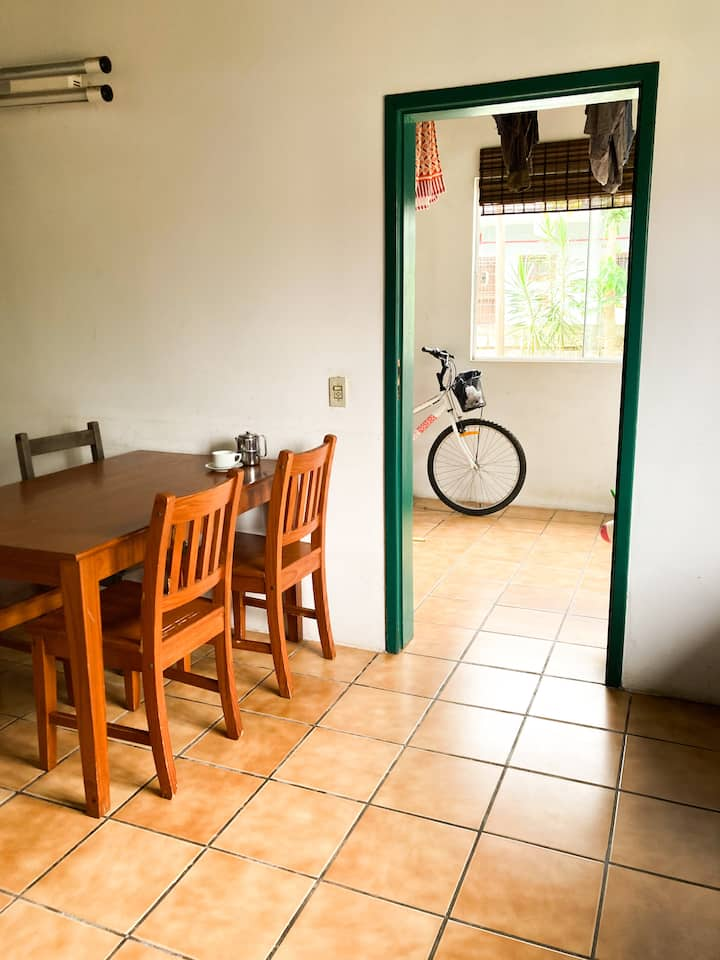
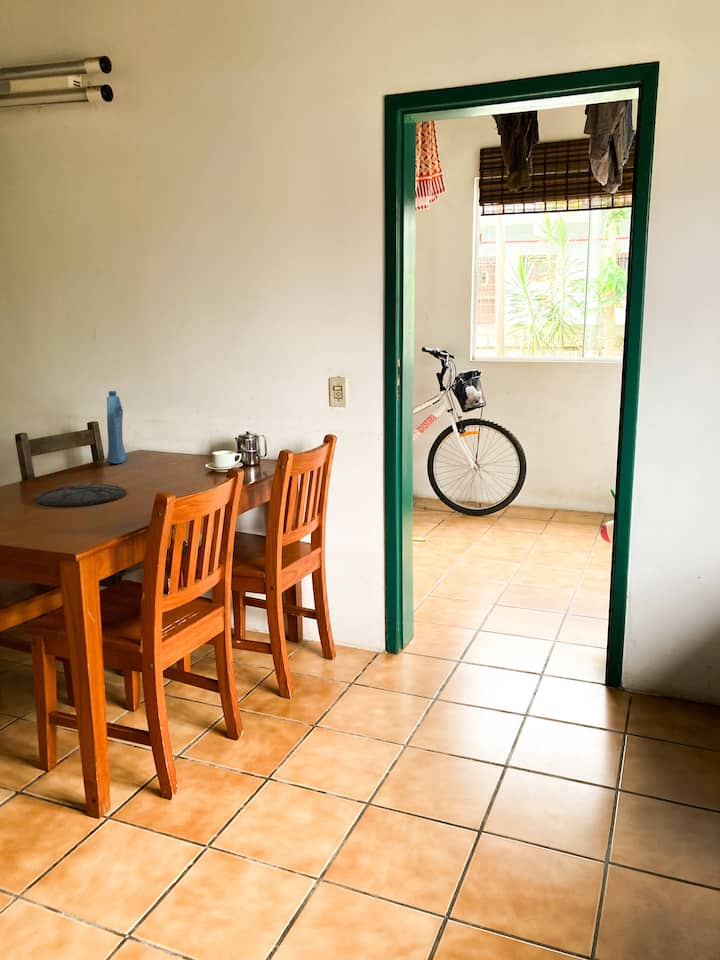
+ plate (80, 490)
+ bottle (114, 426)
